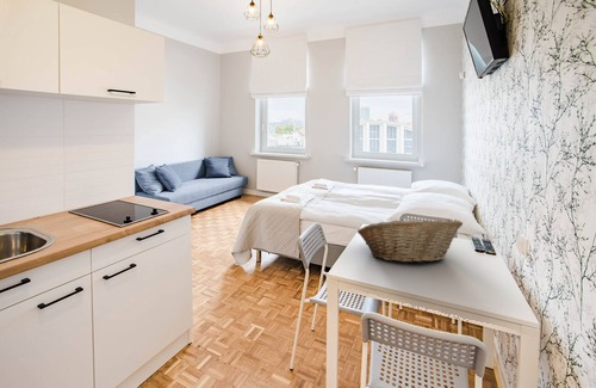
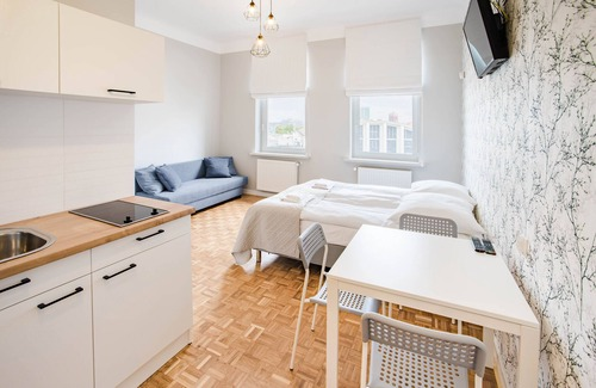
- fruit basket (408, 235)
